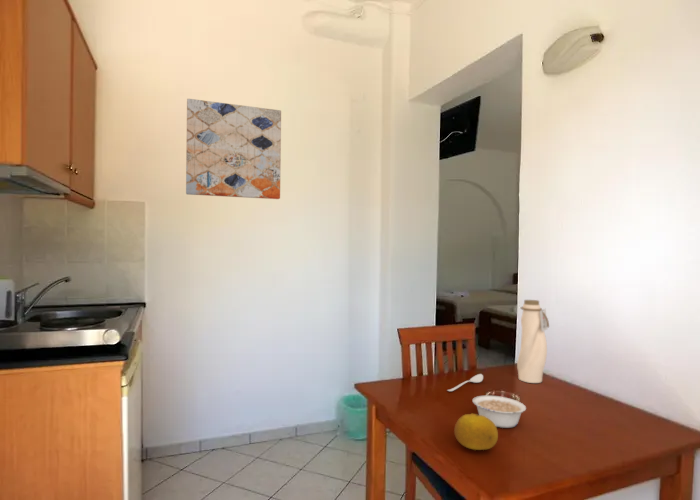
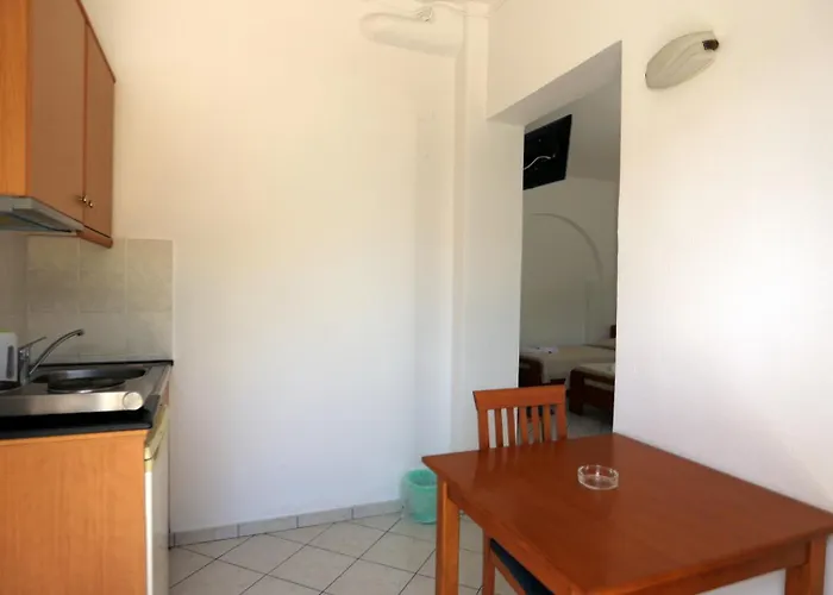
- legume (500, 411)
- water bottle (533, 340)
- spoon (465, 382)
- fruit (475, 431)
- wall art (235, 151)
